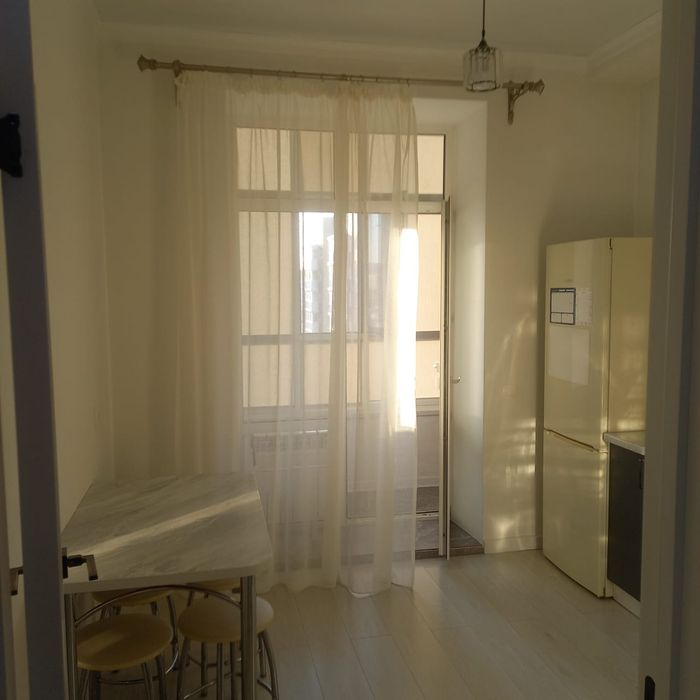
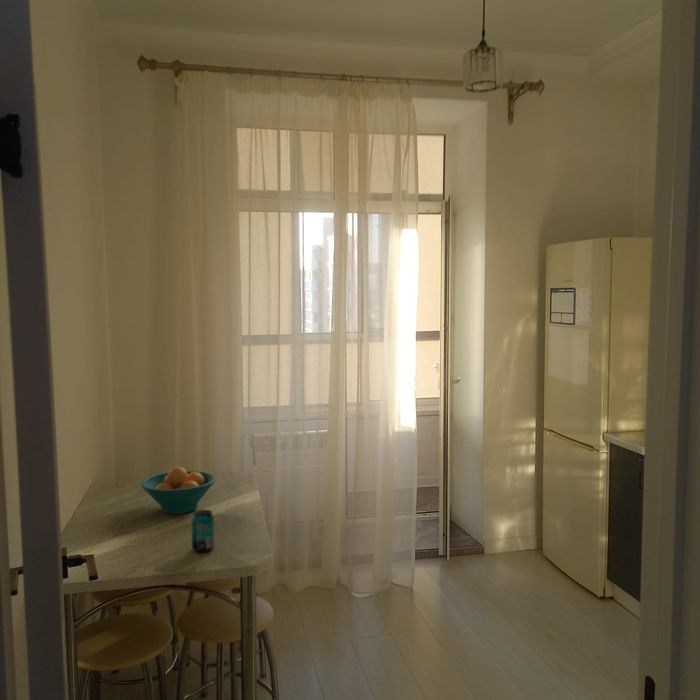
+ fruit bowl (178, 487)
+ beverage can (203, 530)
